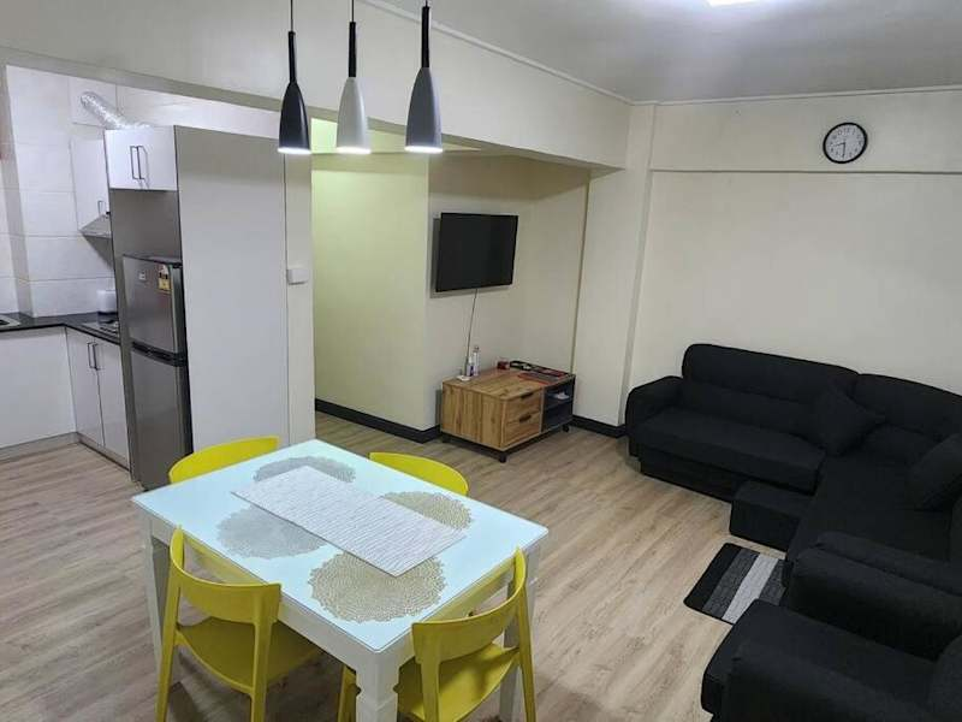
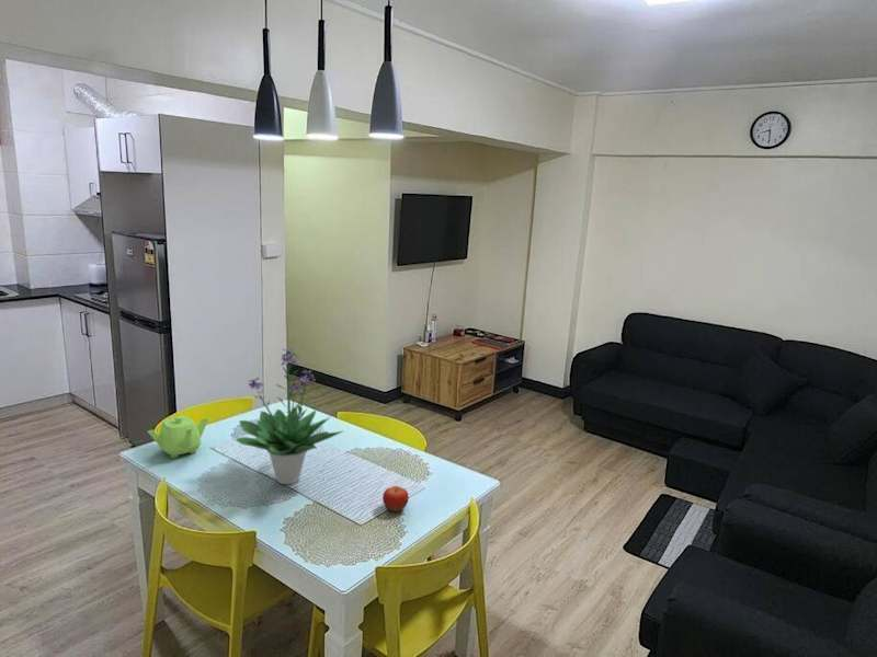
+ teapot (180, 435)
+ potted plant (289, 413)
+ fruit (395, 497)
